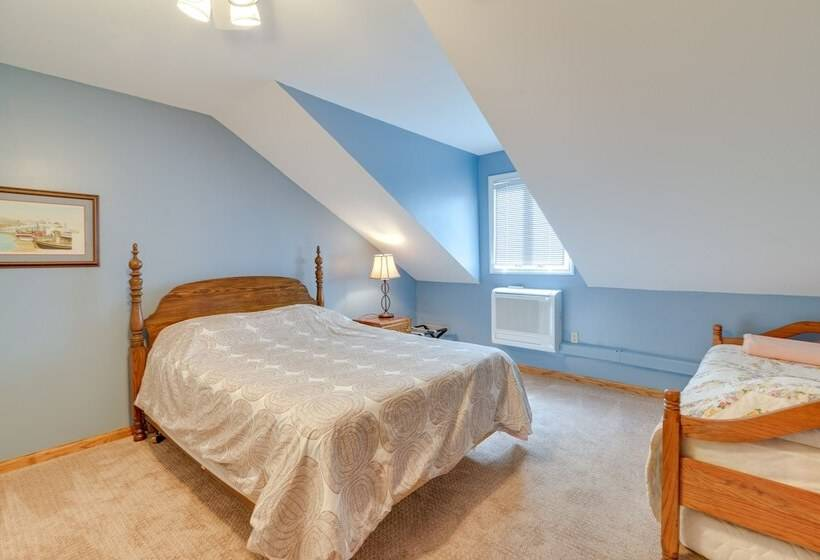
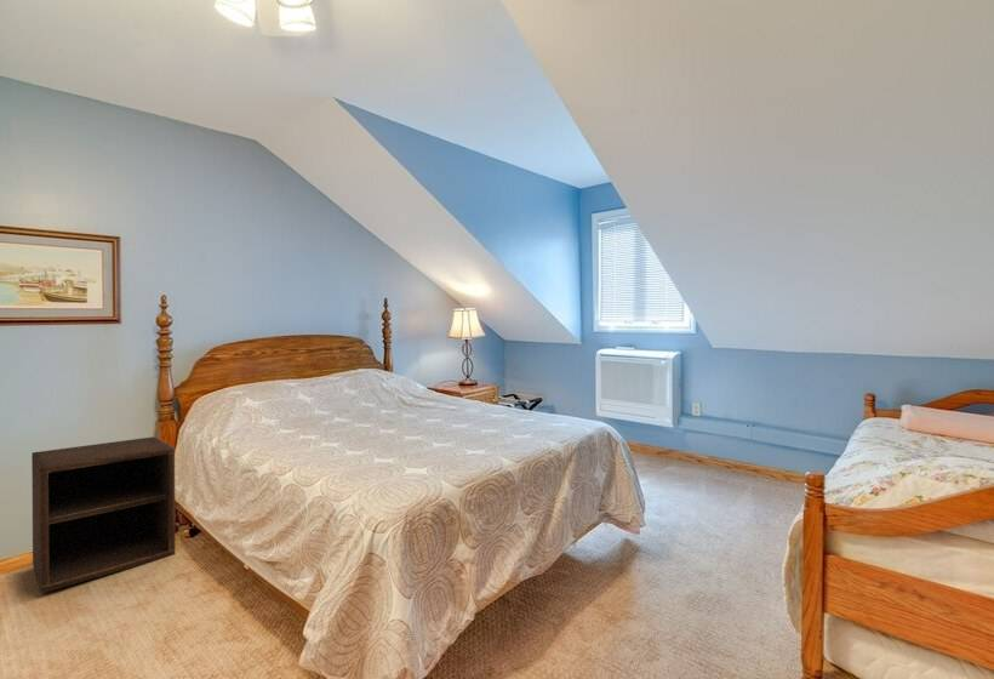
+ nightstand (104, 504)
